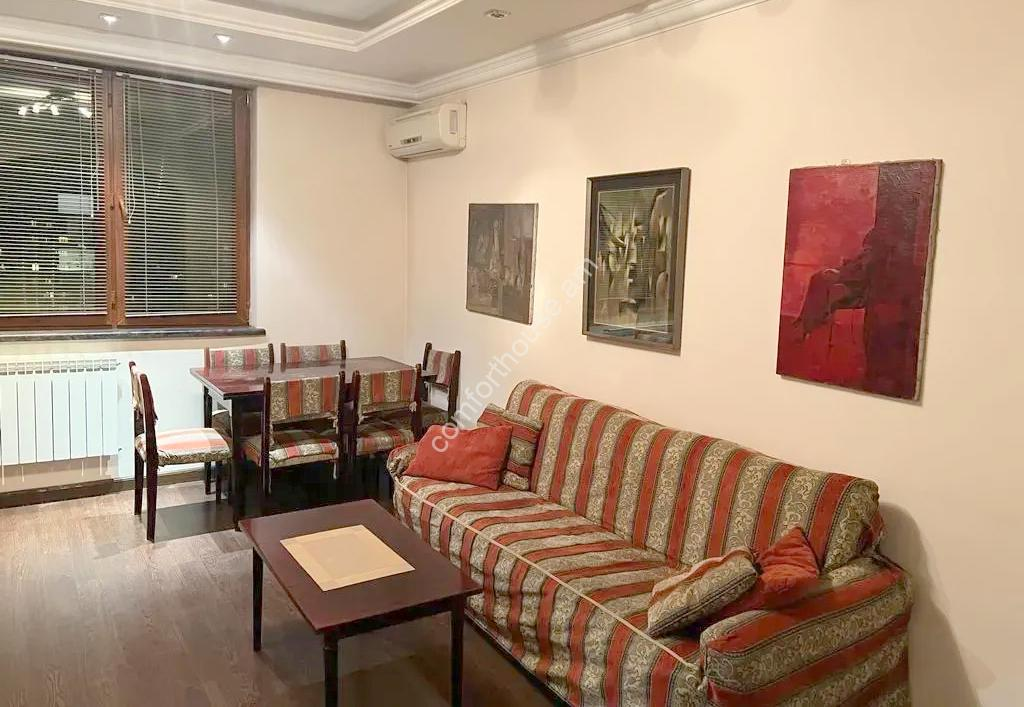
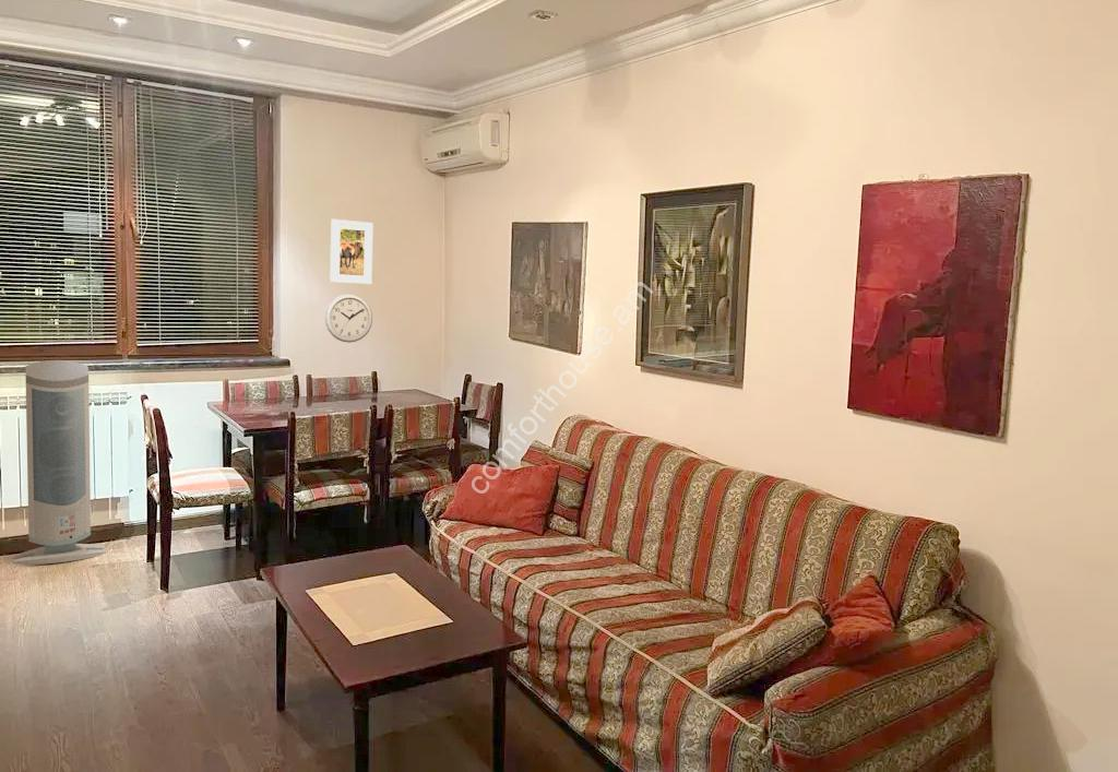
+ air purifier (58, 459)
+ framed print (352, 252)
+ wall clock (349, 318)
